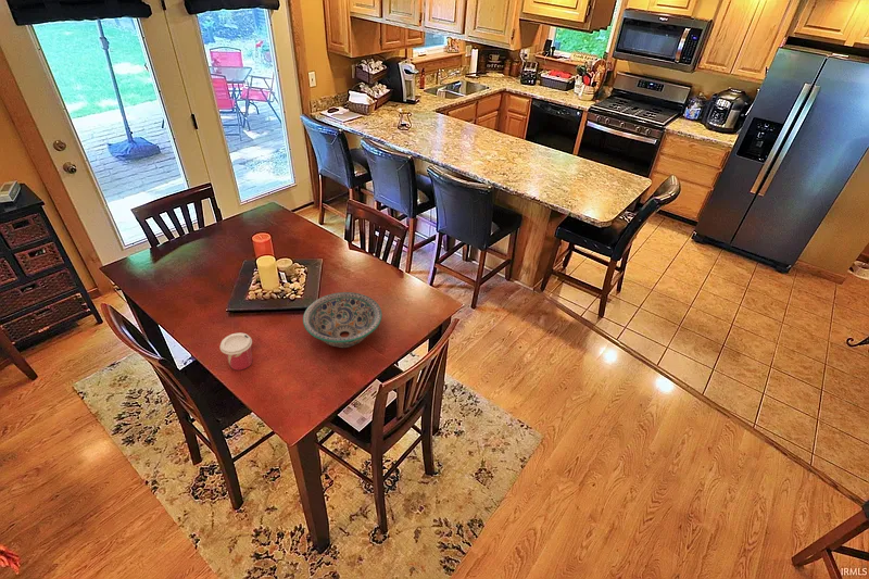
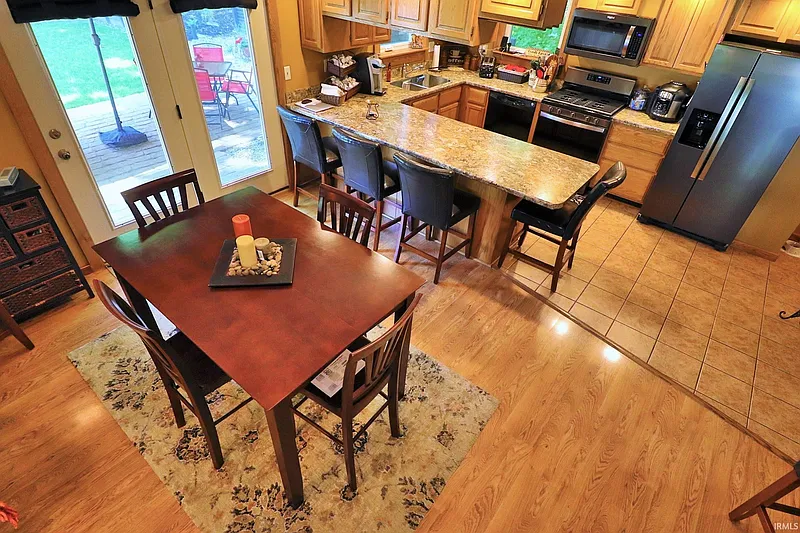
- cup (238, 352)
- decorative bowl (343, 326)
